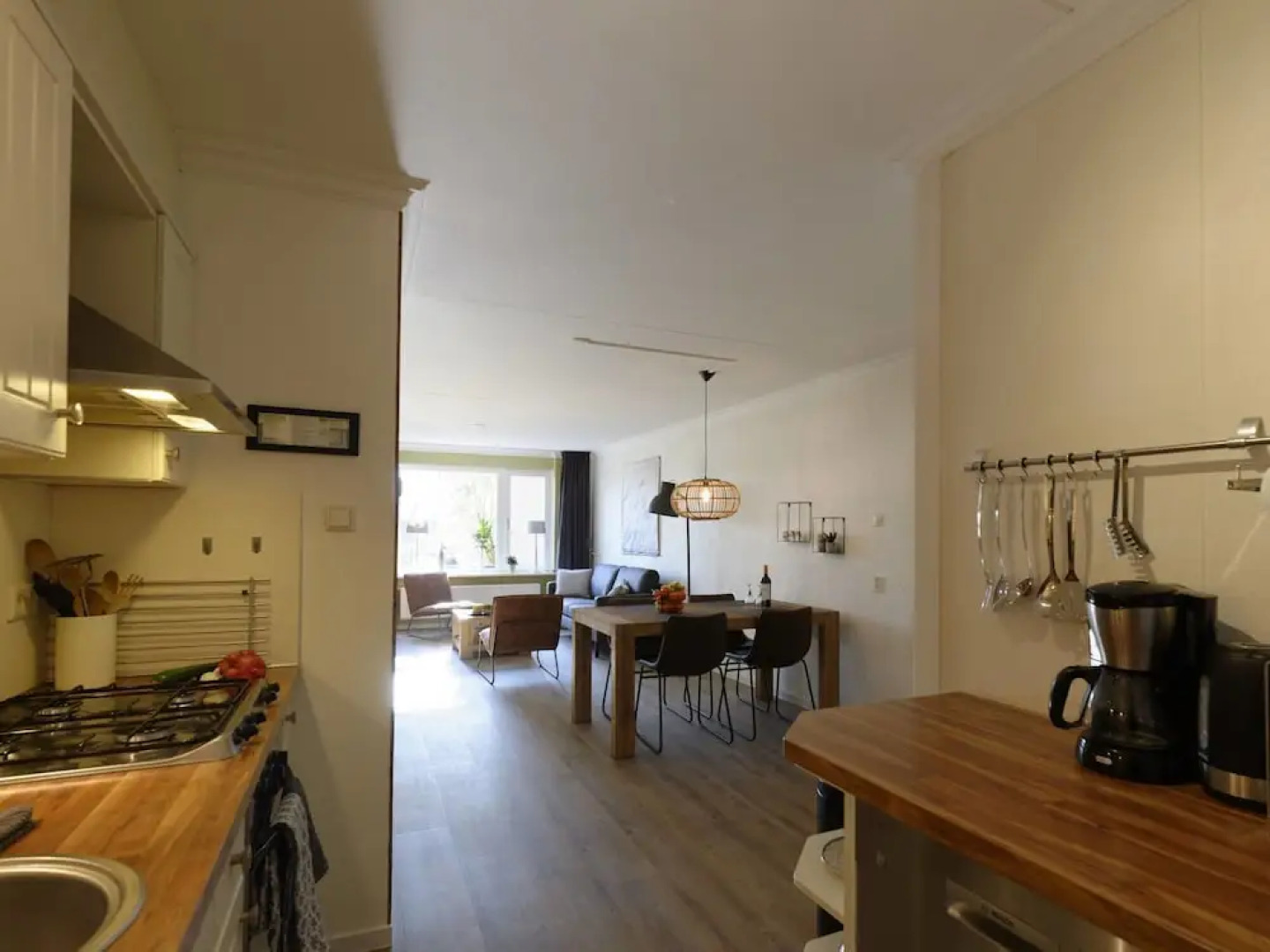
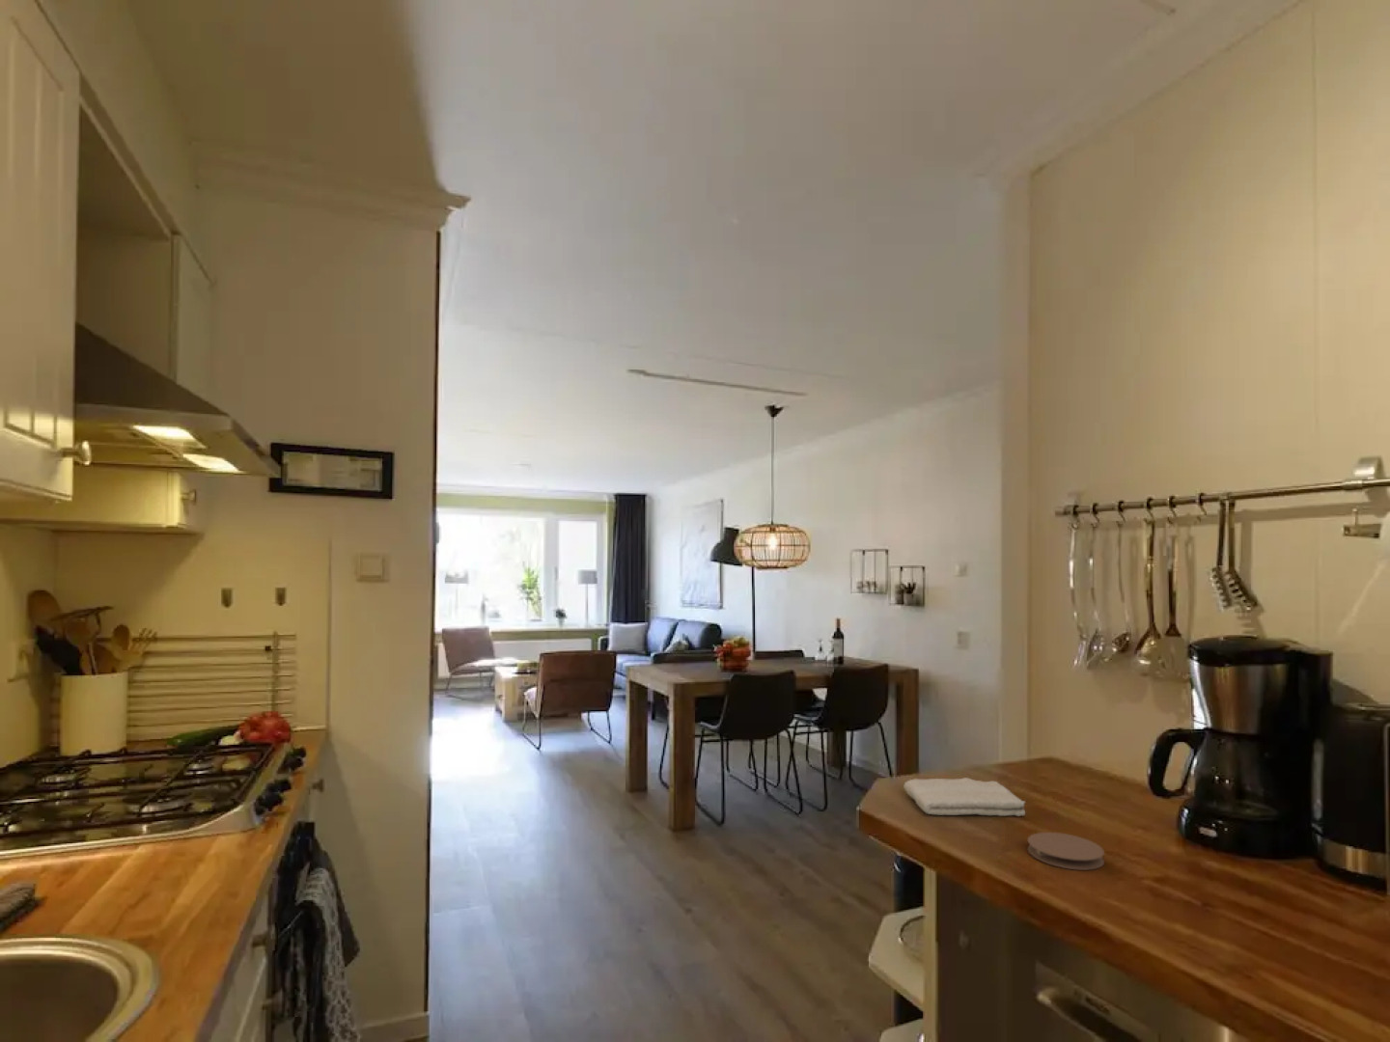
+ washcloth (963, 796)
+ coaster (1065, 850)
